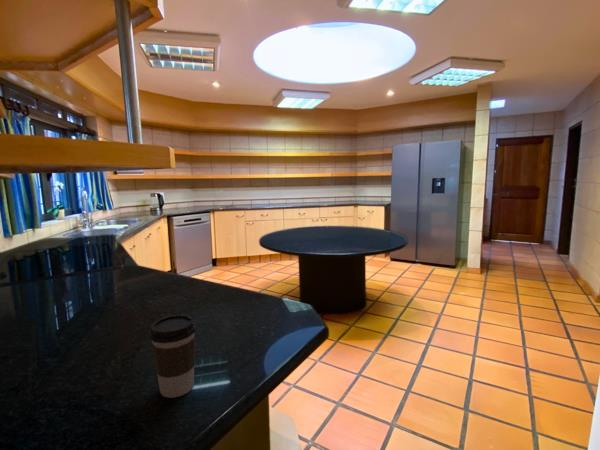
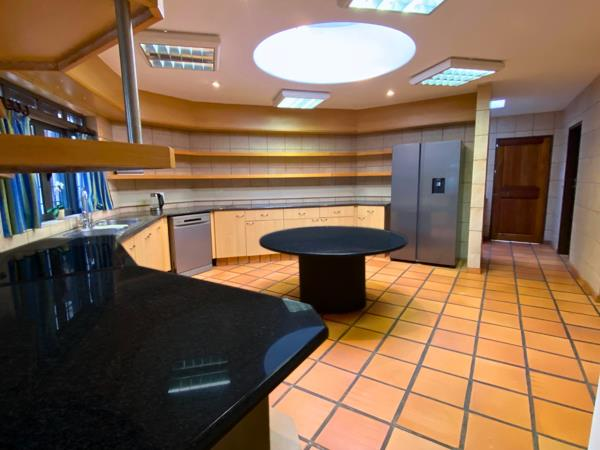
- coffee cup (175, 355)
